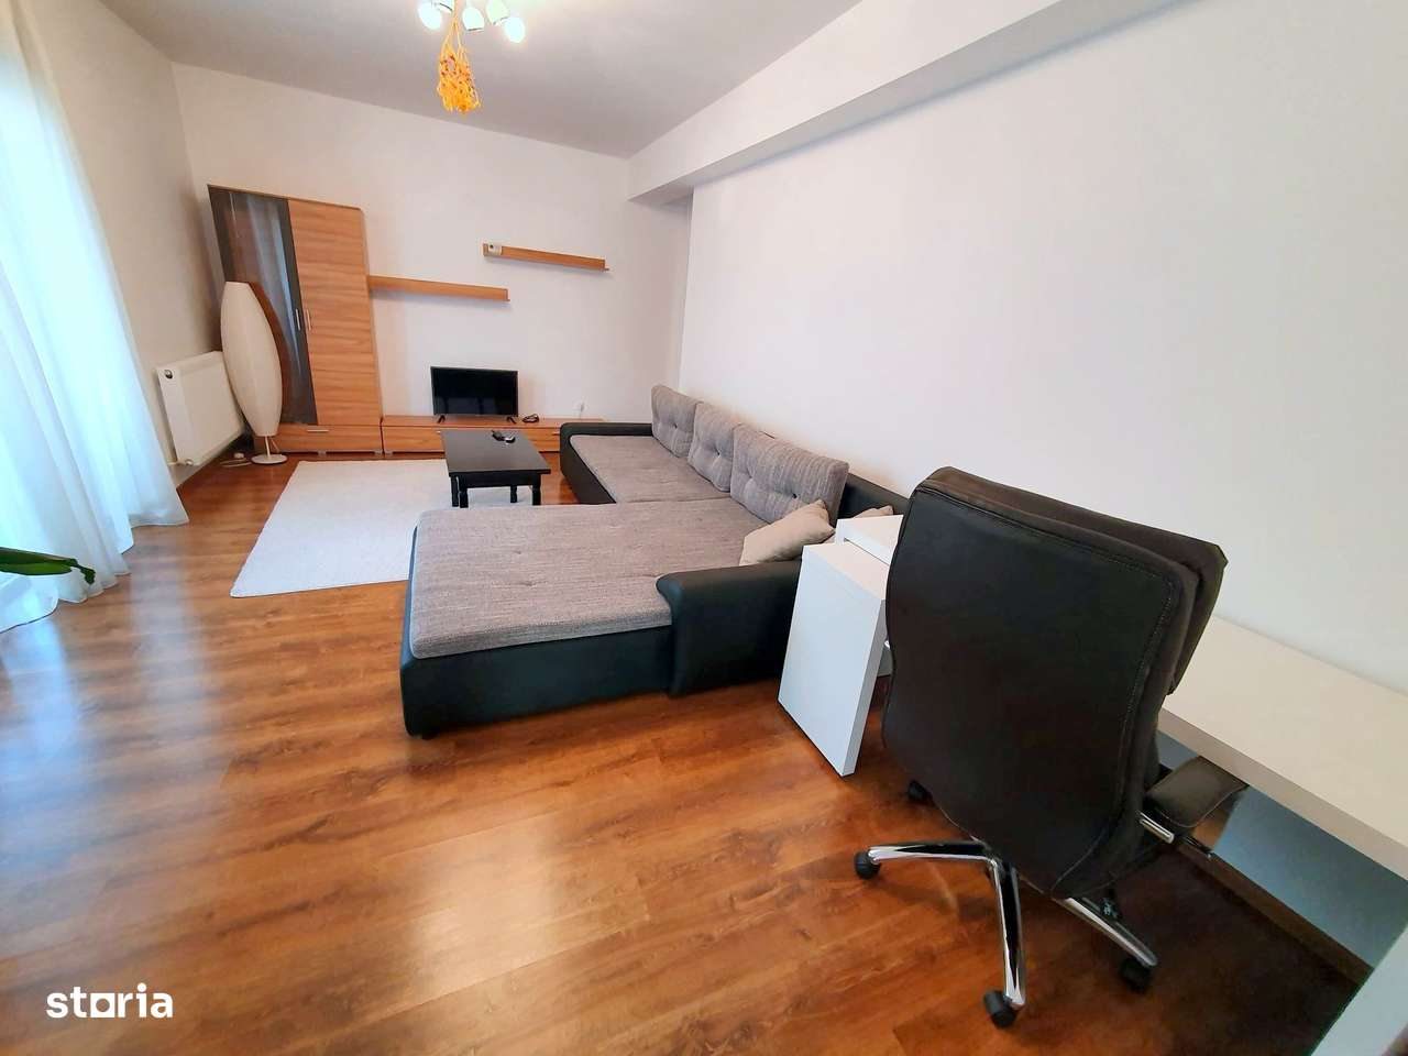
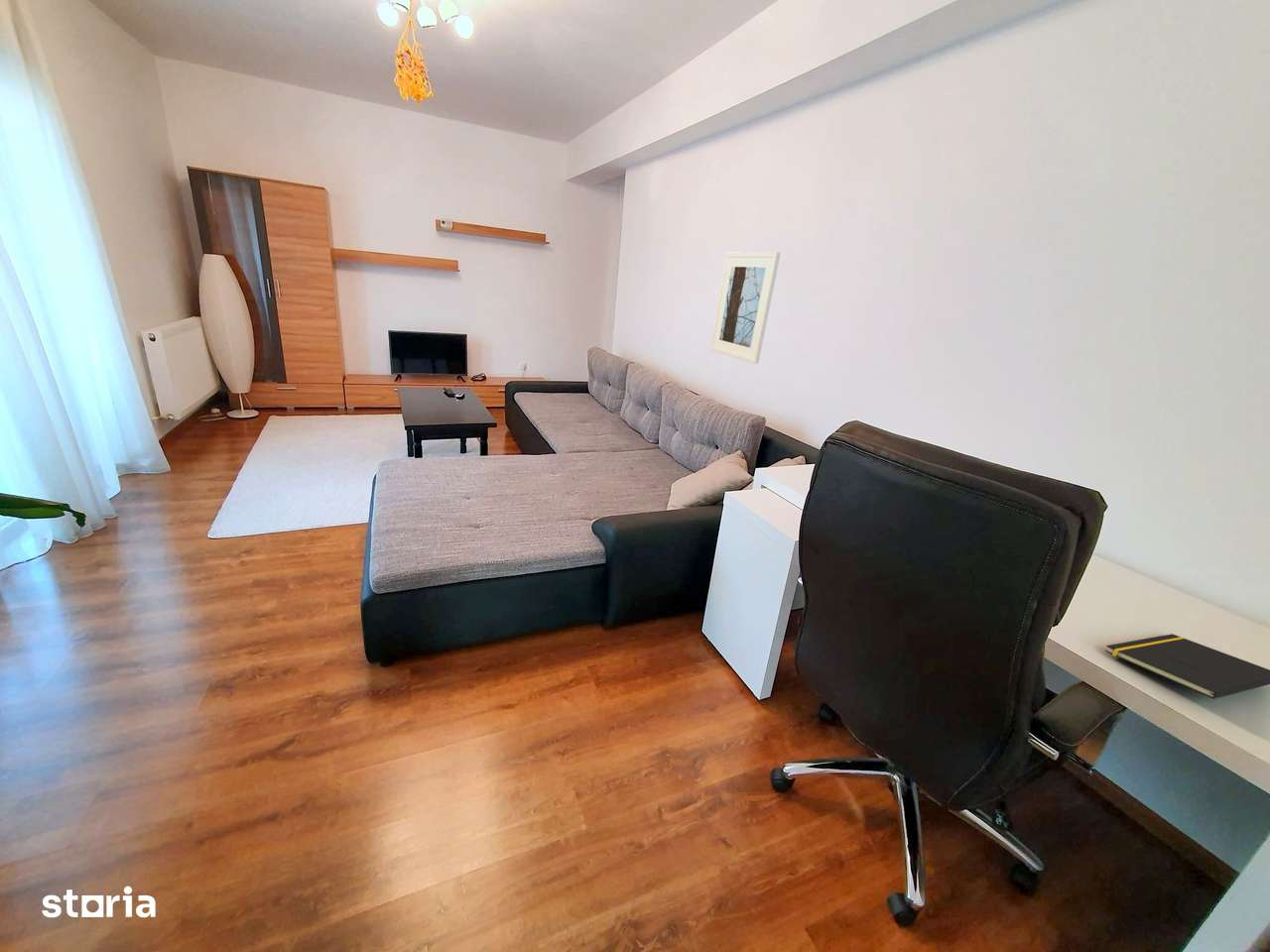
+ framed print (741, 305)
+ notepad (1191, 662)
